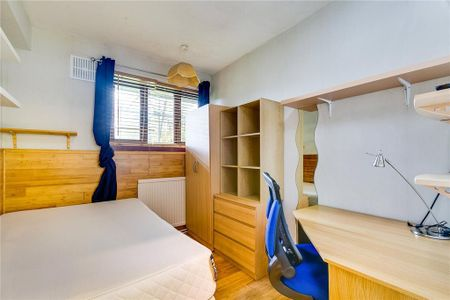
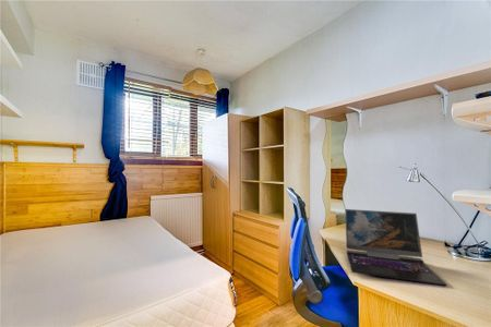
+ laptop (386, 241)
